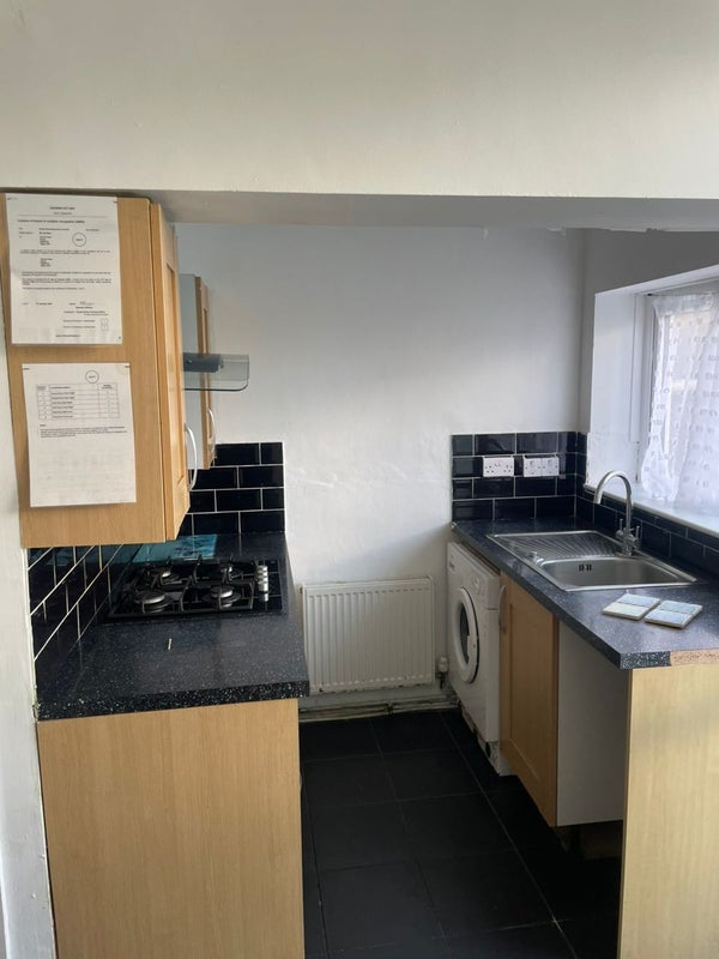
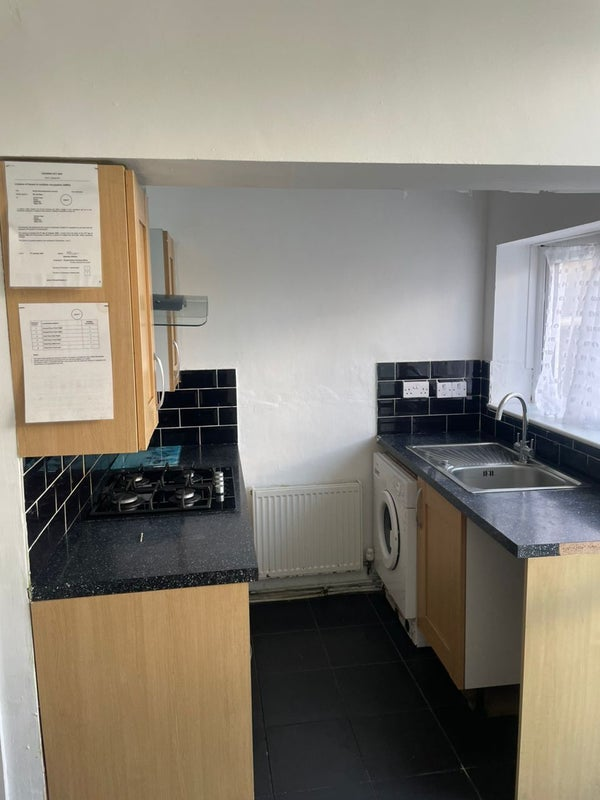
- drink coaster (652, 608)
